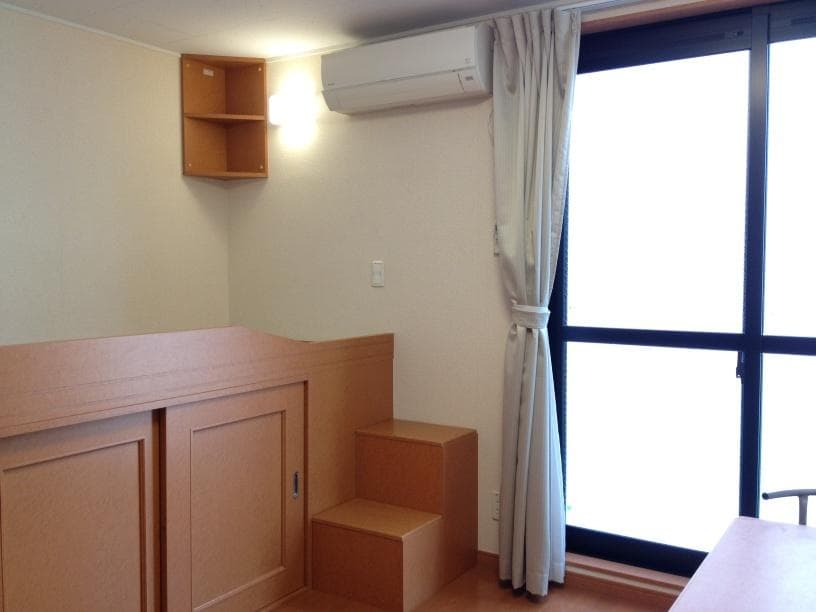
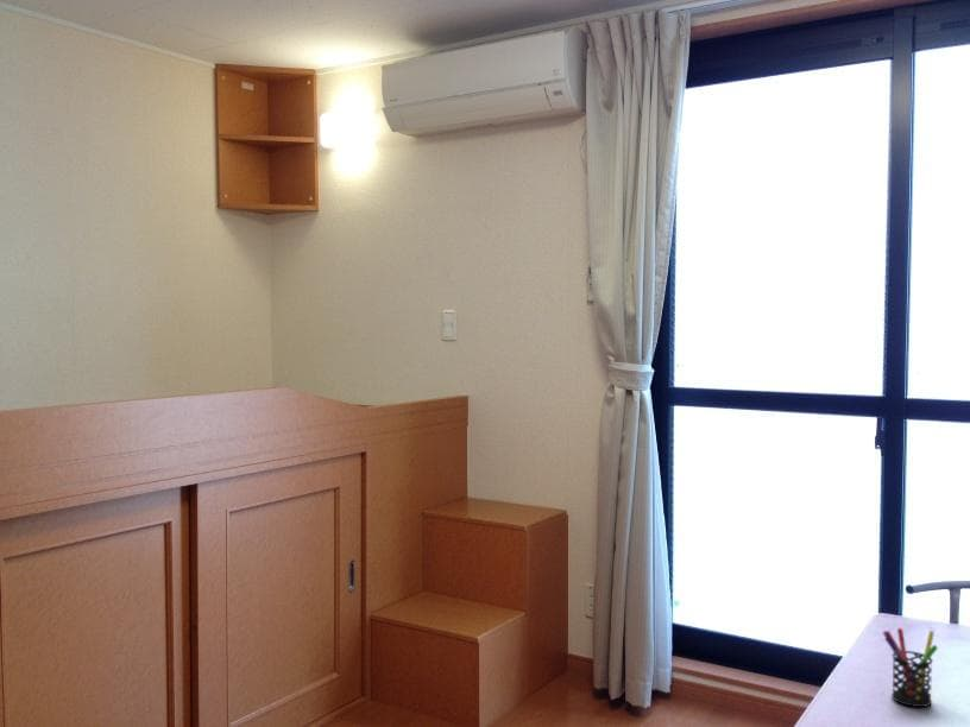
+ pen holder (914, 664)
